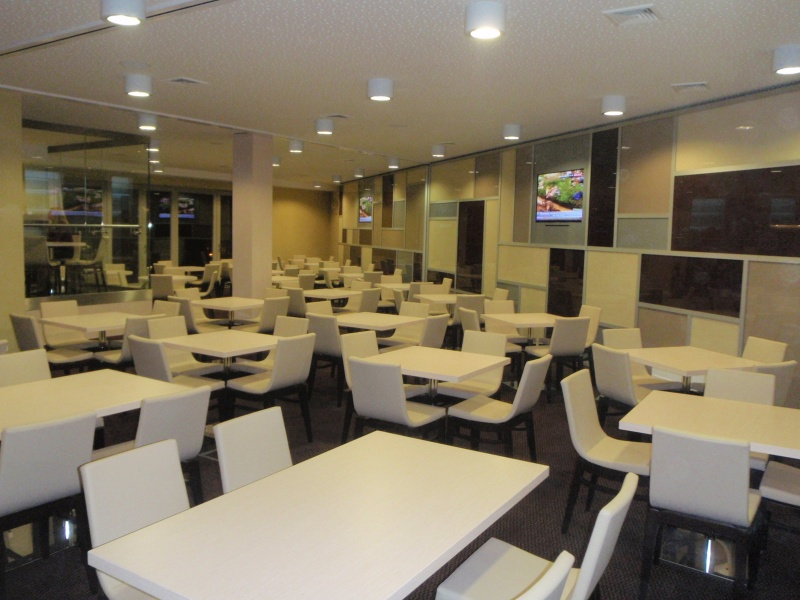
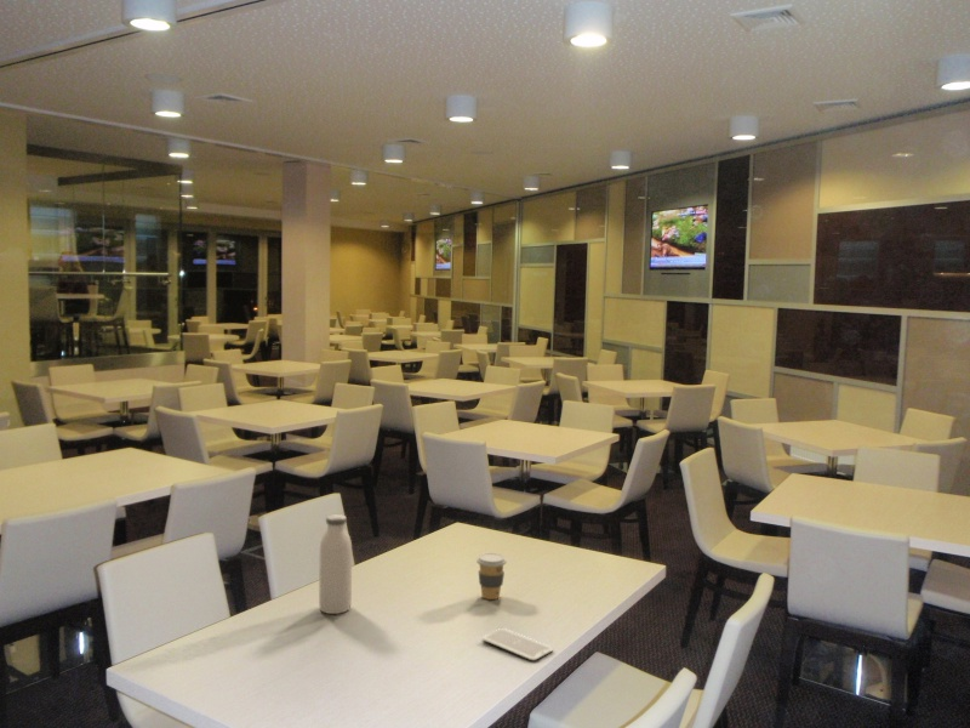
+ smartphone (517, 643)
+ coffee cup (490, 576)
+ water bottle (335, 562)
